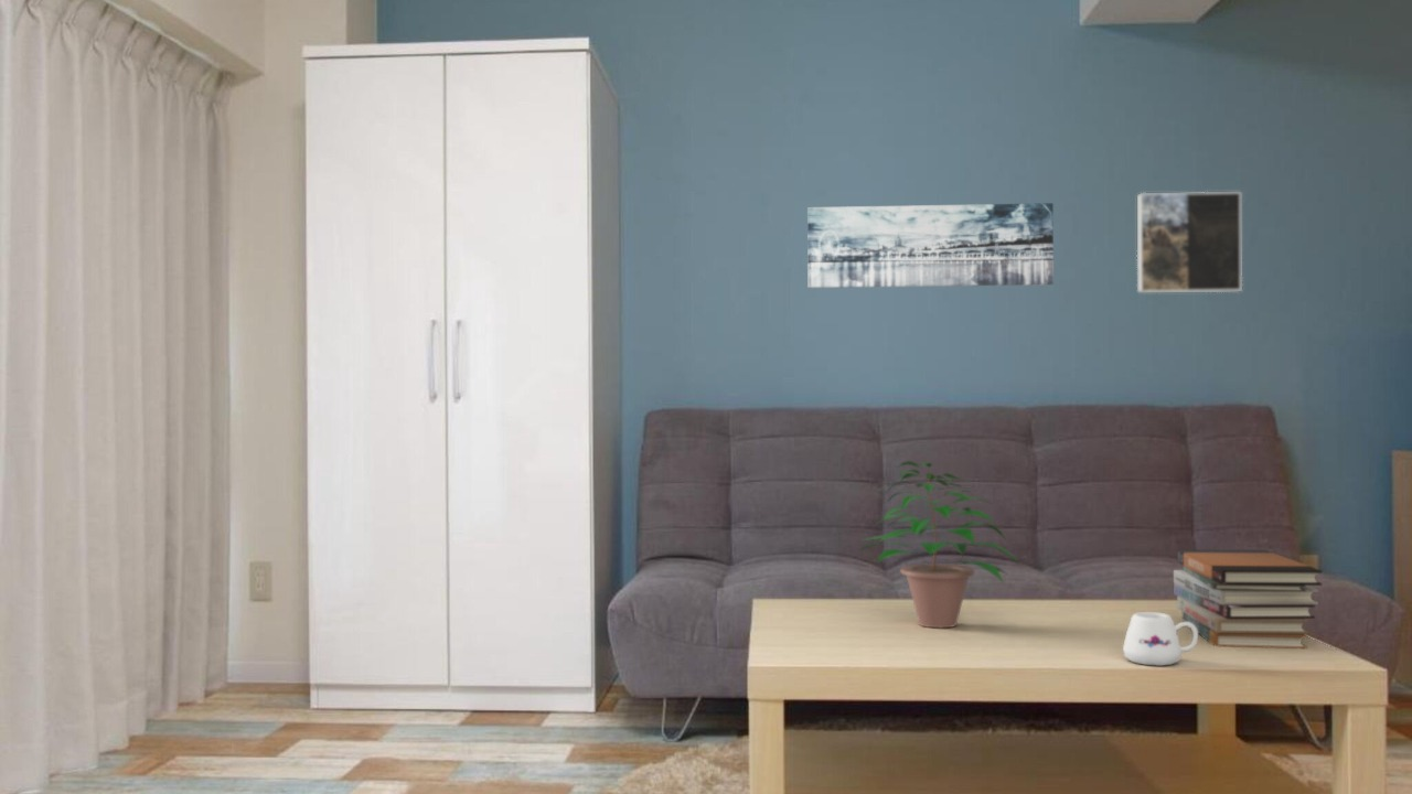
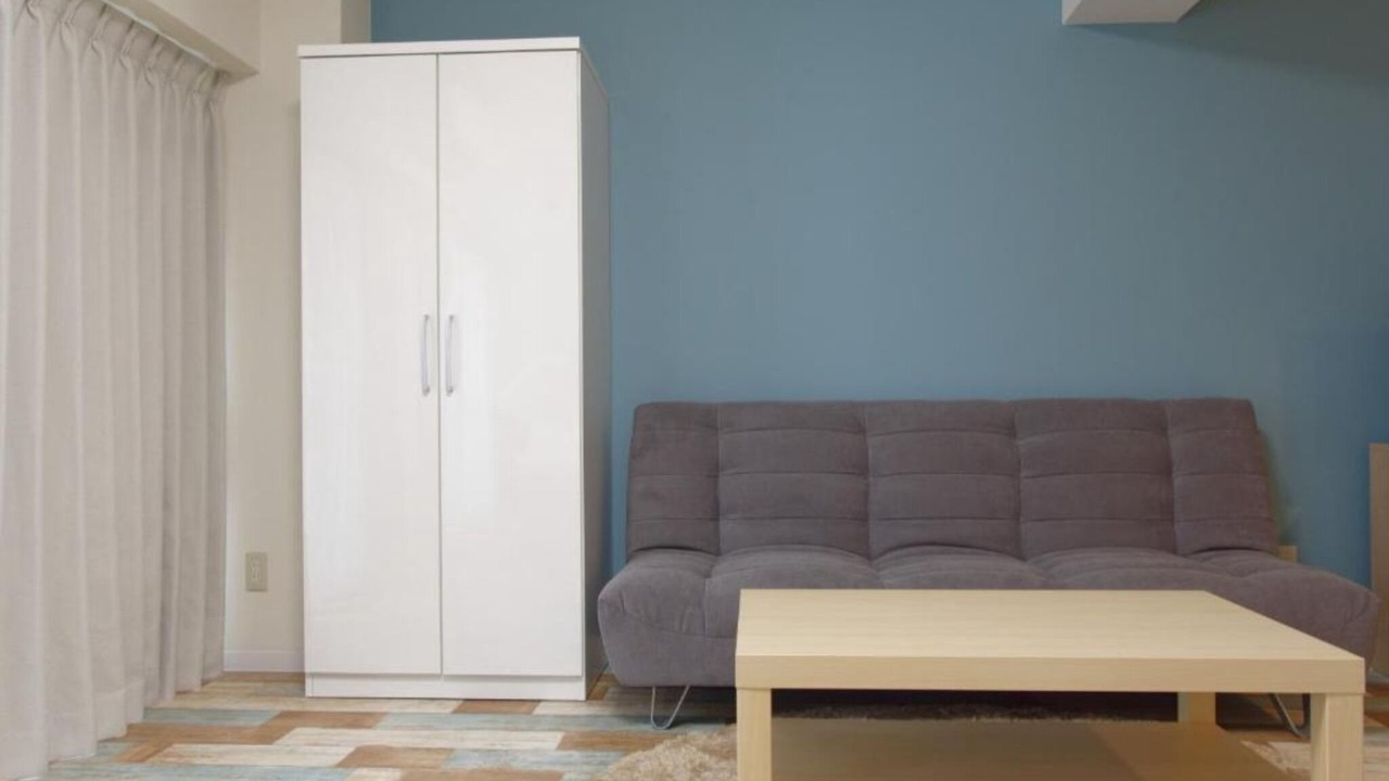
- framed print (1189, 242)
- mug (1160, 637)
- book stack (1242, 596)
- potted plant (941, 541)
- wall art (929, 246)
